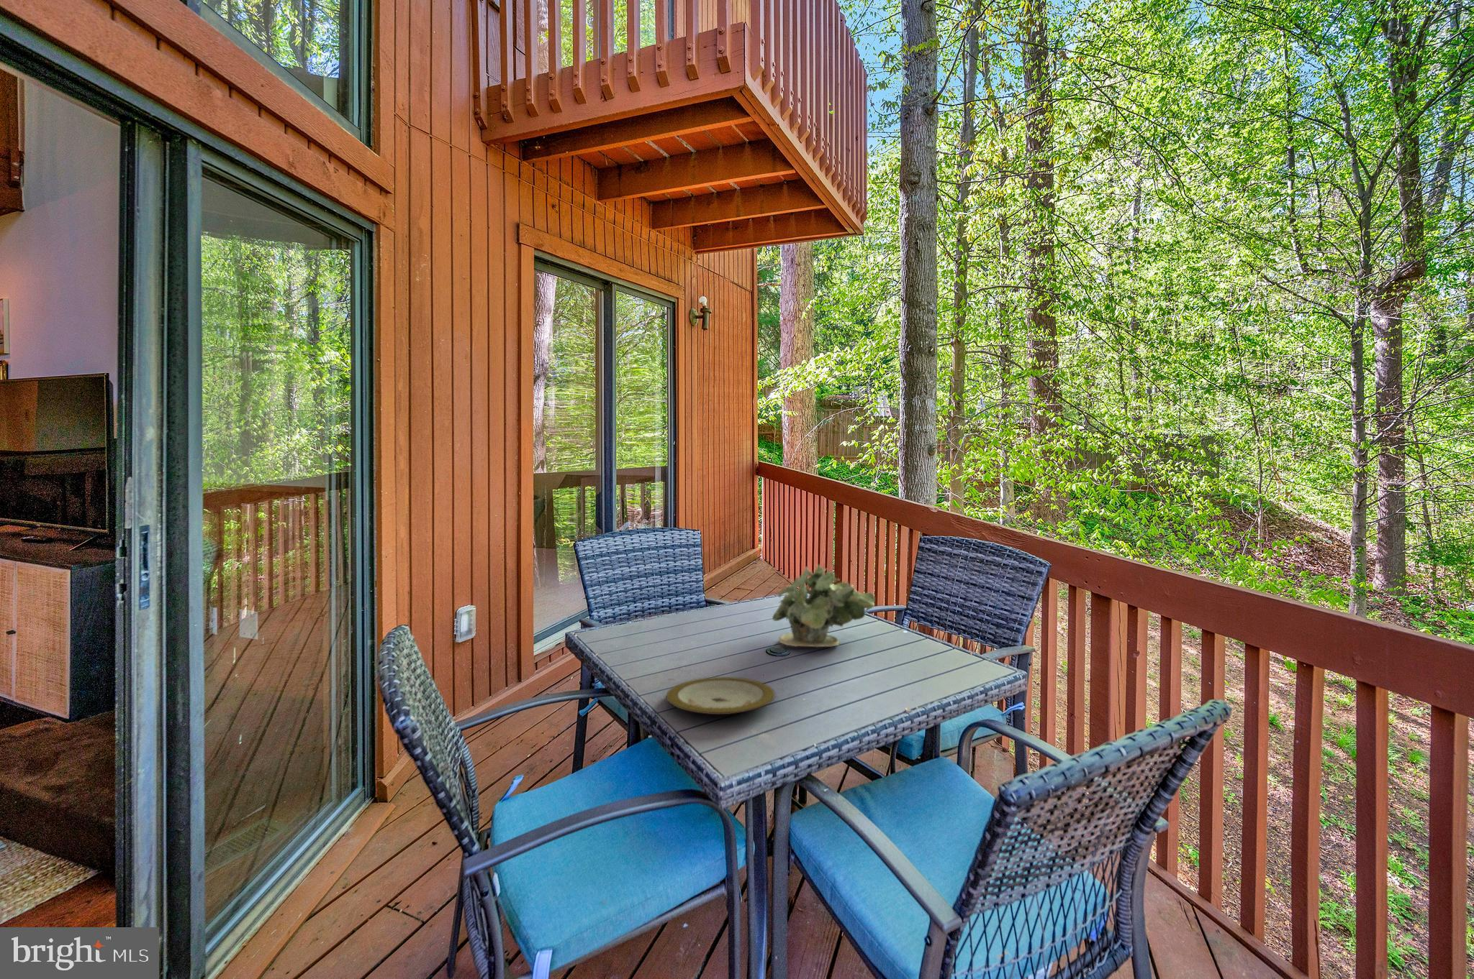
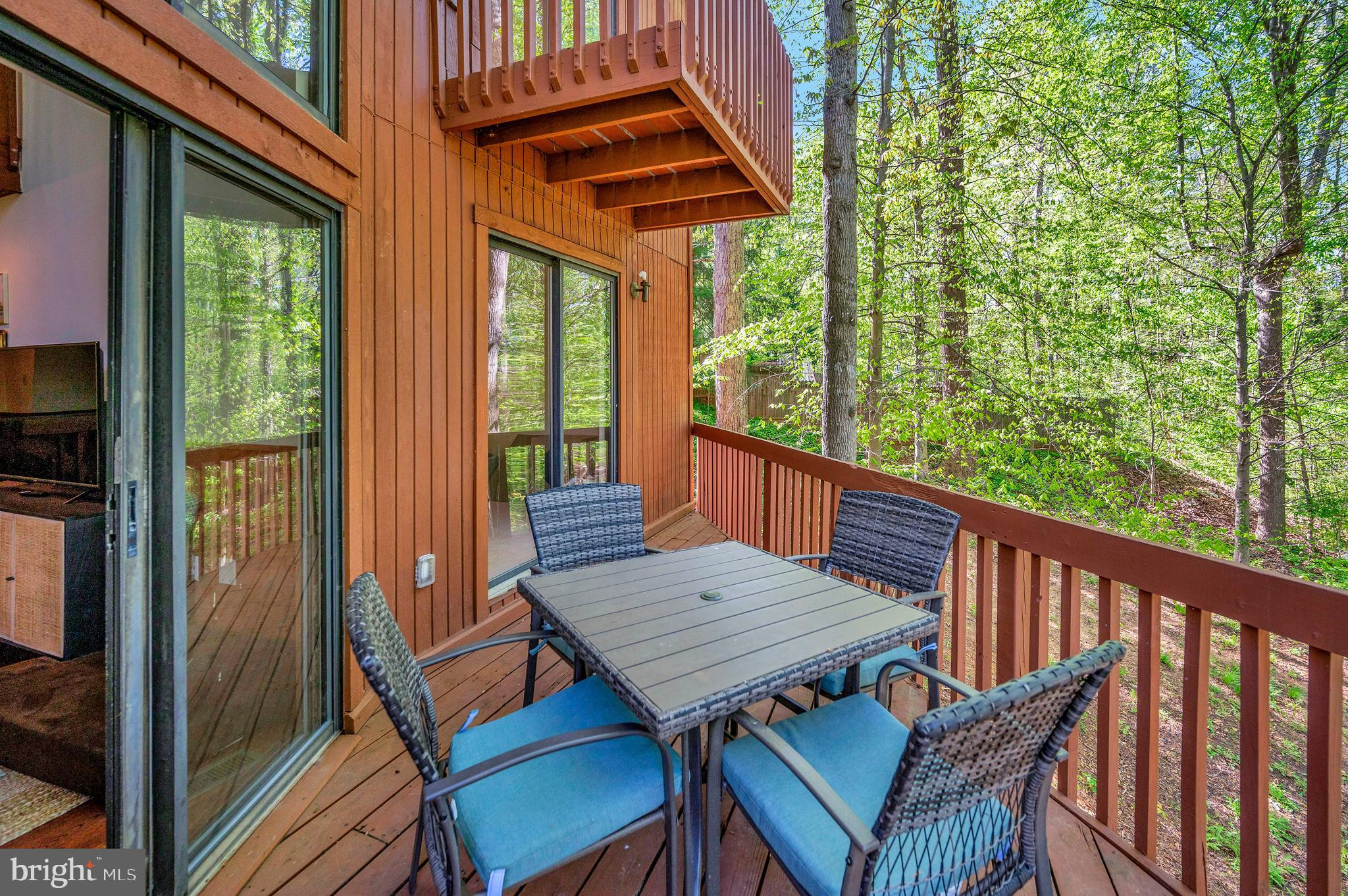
- potted plant (817, 604)
- plate (721, 697)
